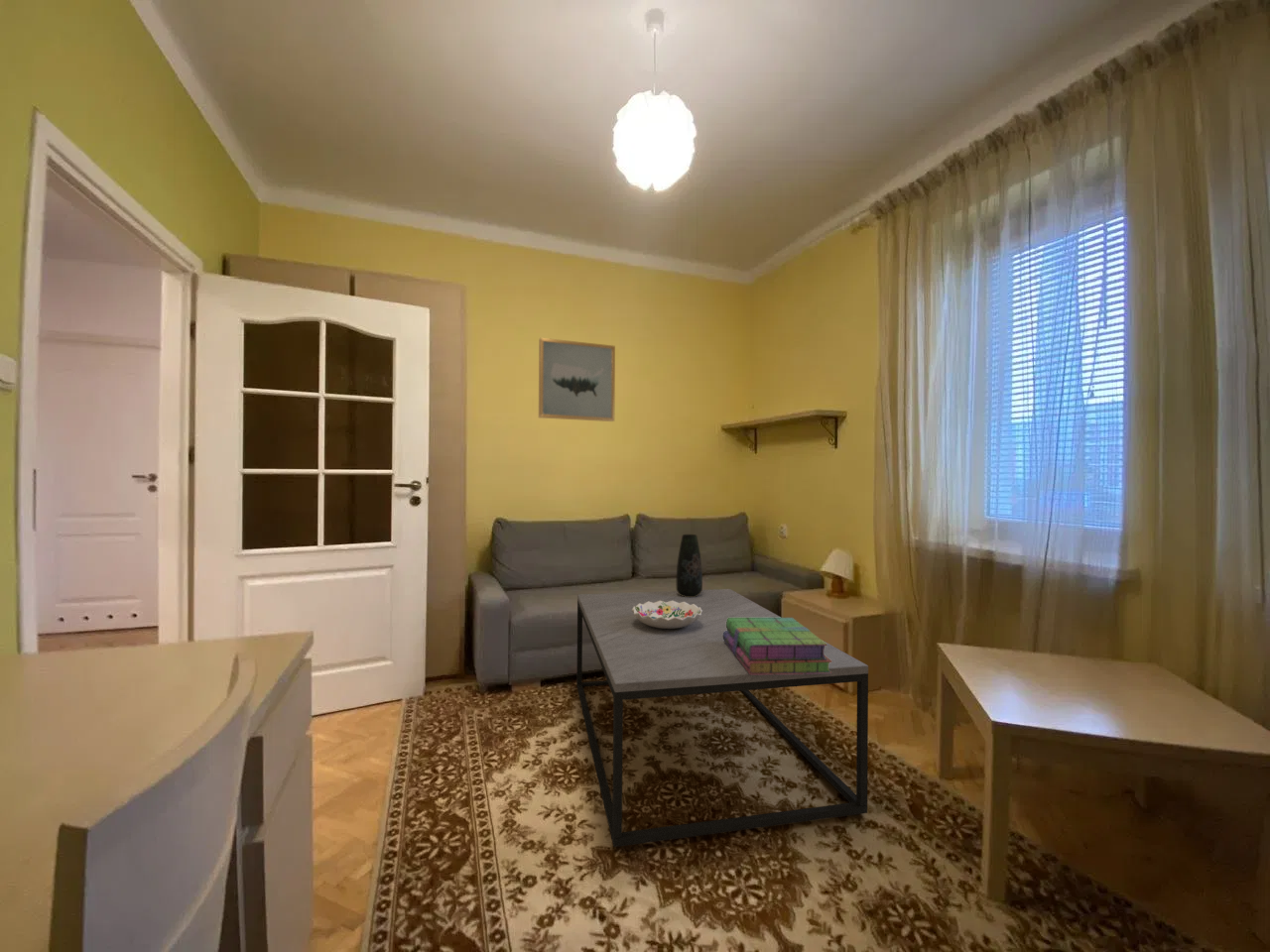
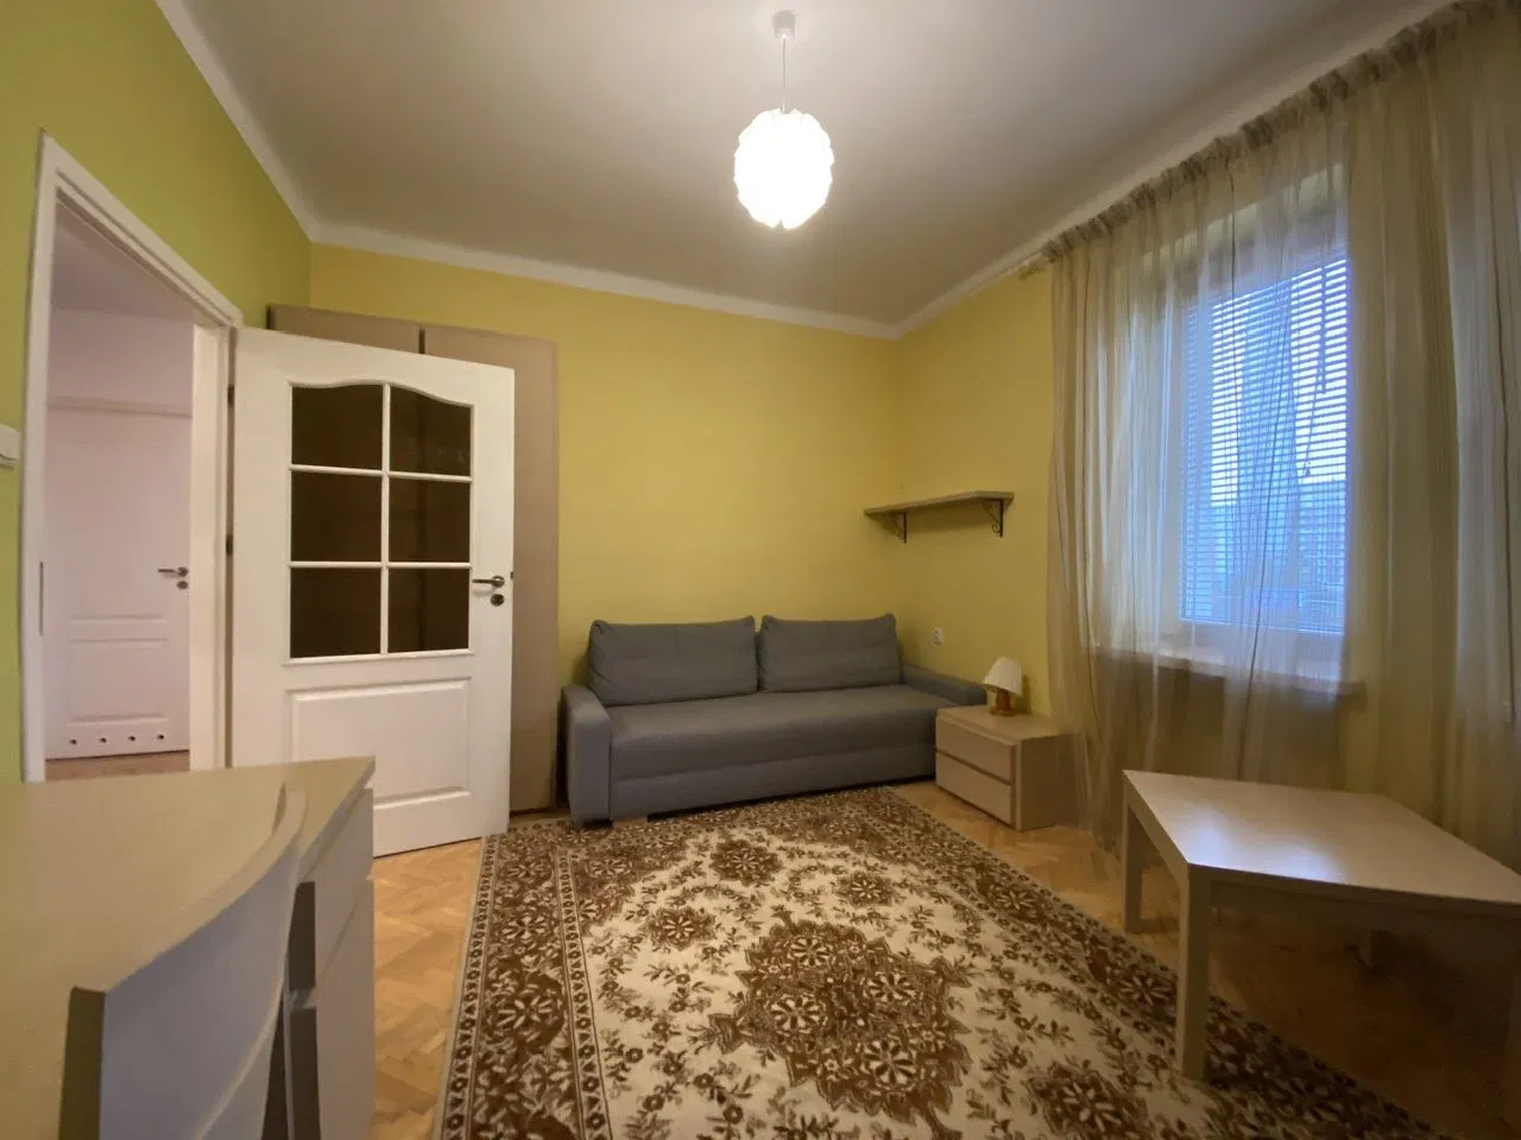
- decorative bowl (667, 616)
- wall art (577, 381)
- stack of books (772, 642)
- coffee table (689, 678)
- vase (689, 564)
